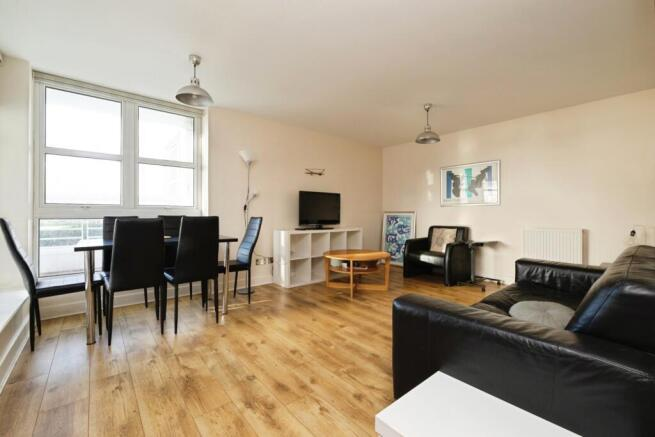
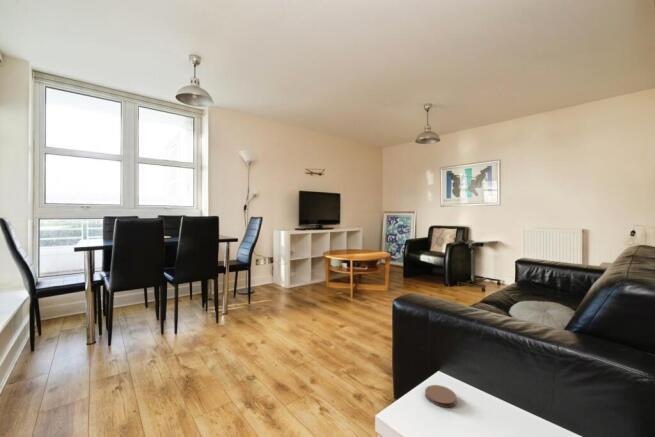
+ coaster (440, 395)
